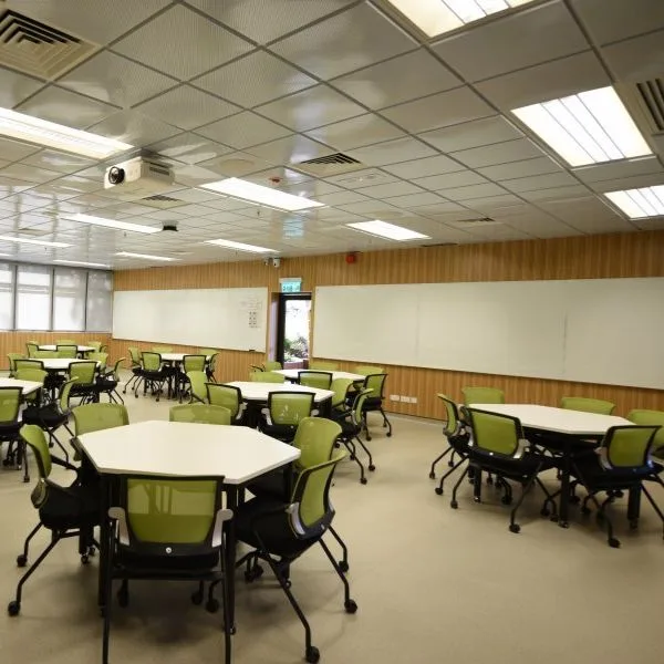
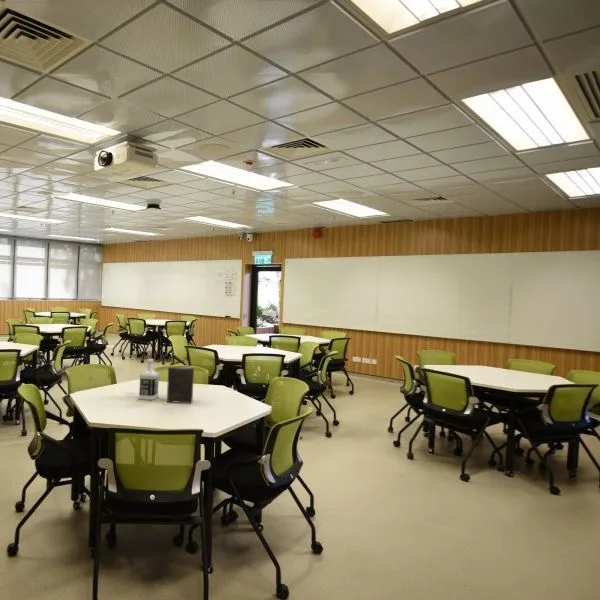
+ book (180, 384)
+ bottle (149, 378)
